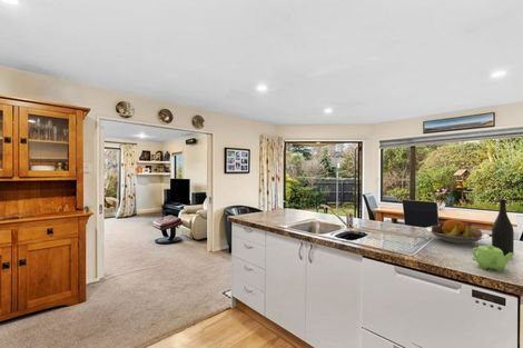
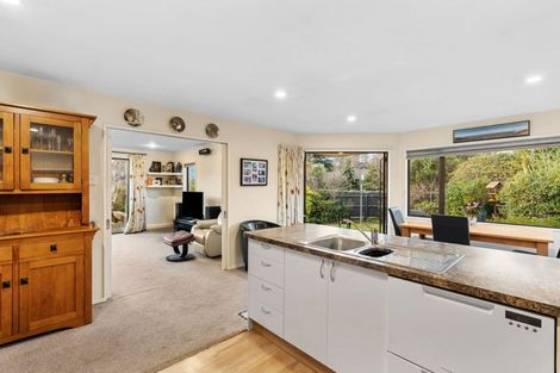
- fruit bowl (455, 229)
- wine bottle (502, 227)
- teapot (492, 257)
